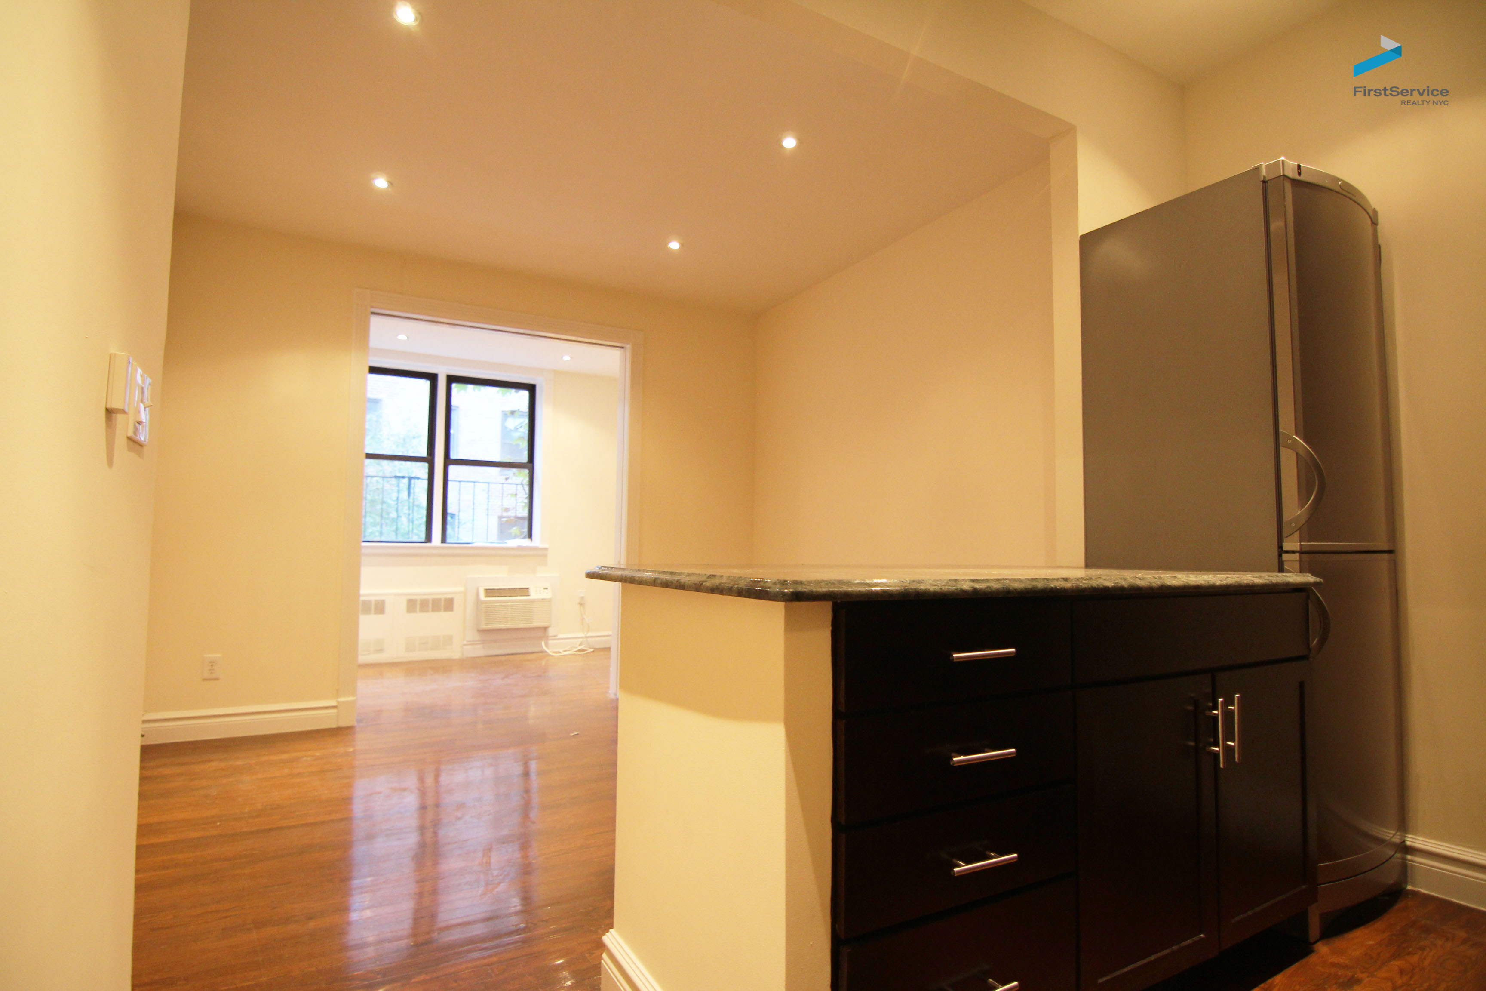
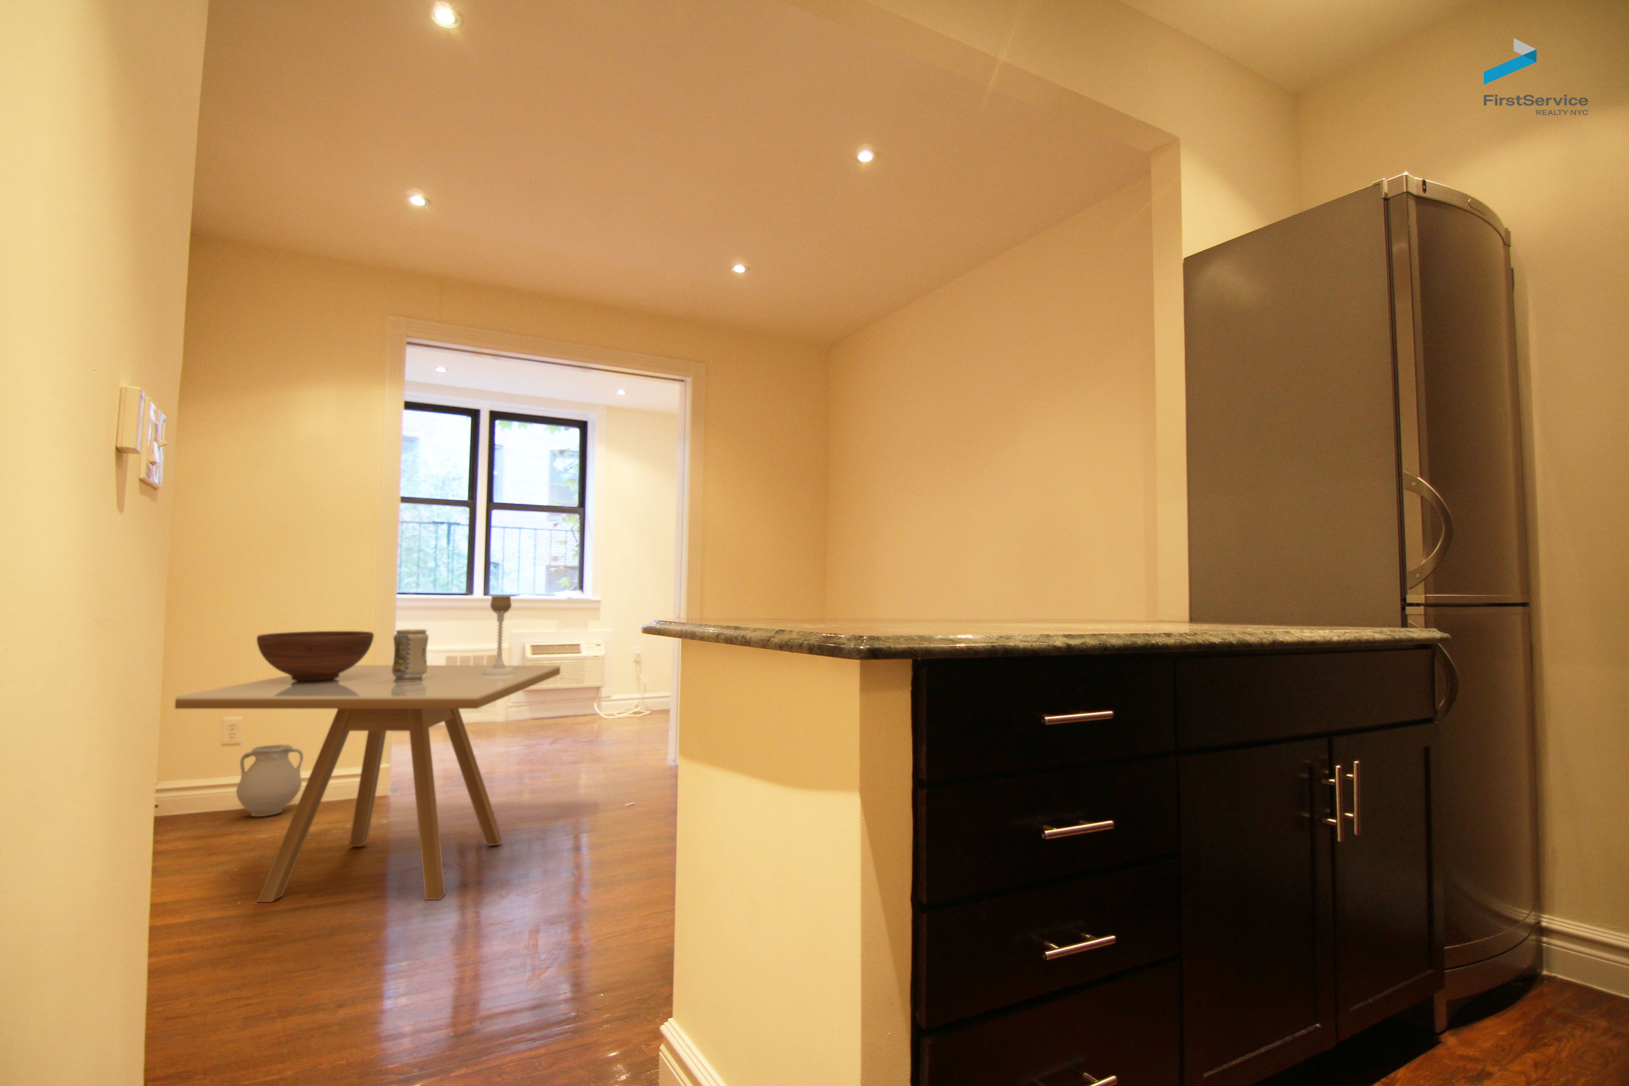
+ fruit bowl (316, 656)
+ dining table (413, 772)
+ vase (410, 655)
+ vase (270, 779)
+ candle holder (501, 634)
